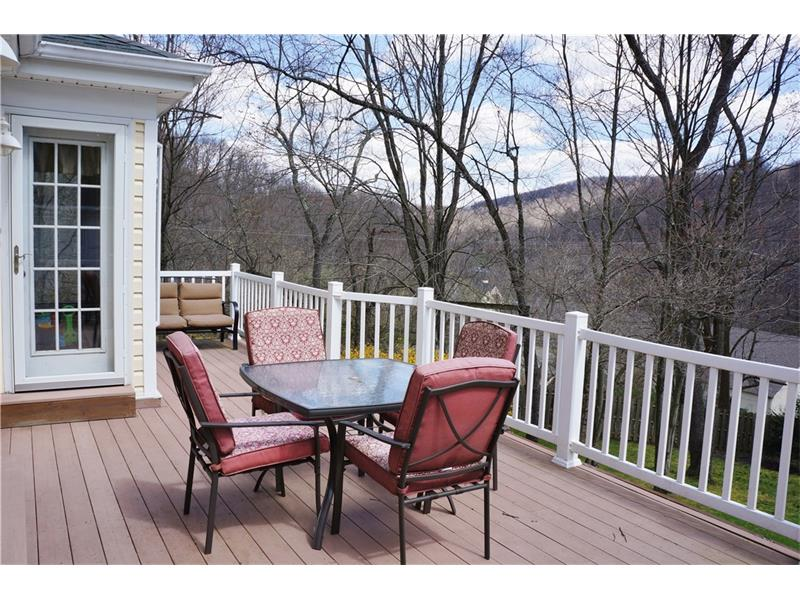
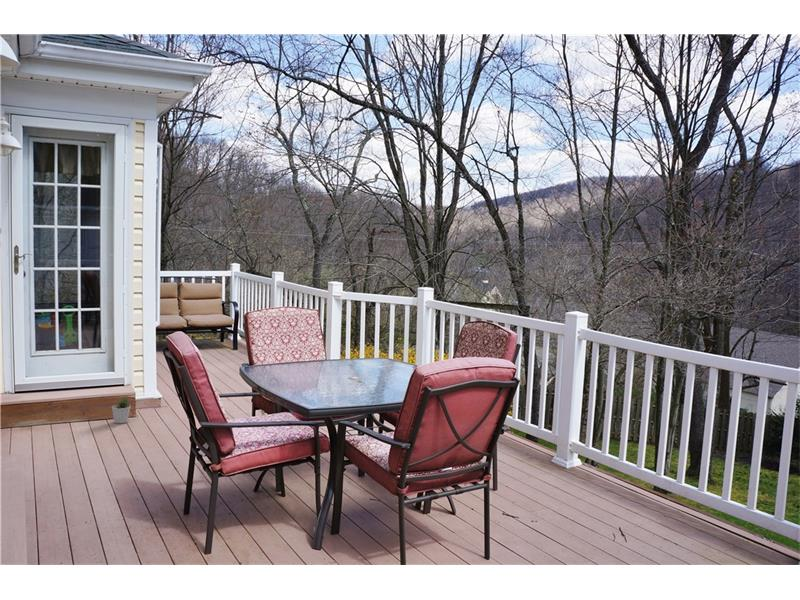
+ potted plant (121, 408)
